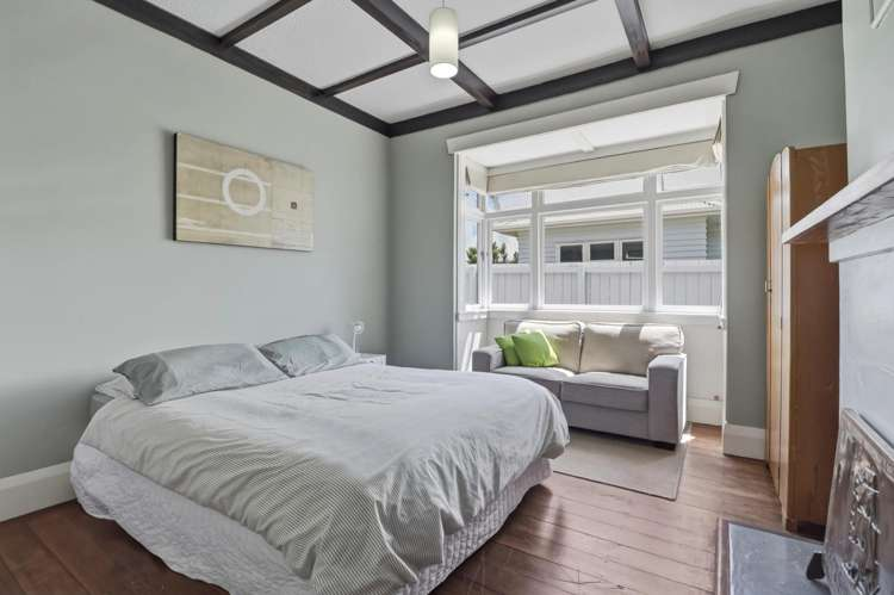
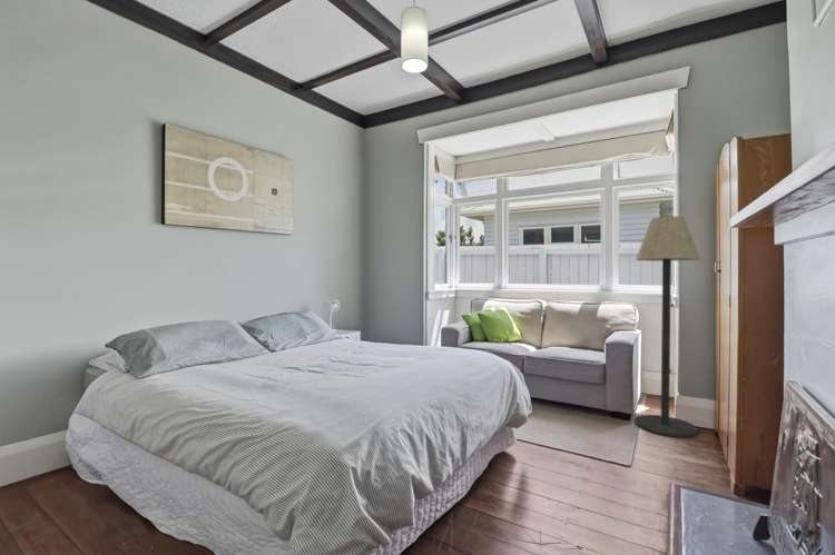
+ floor lamp (666, 323)
